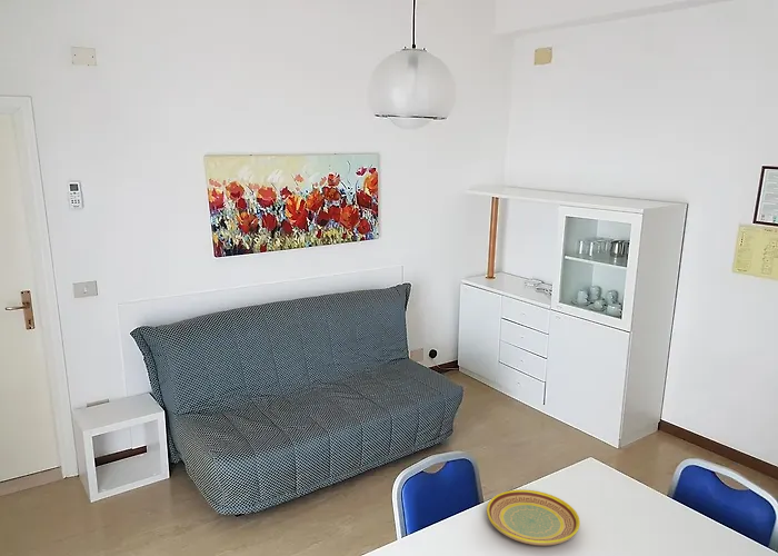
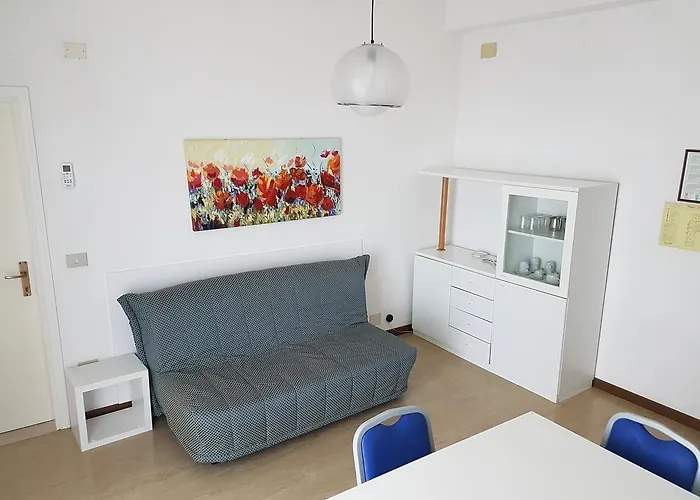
- plate (531, 518)
